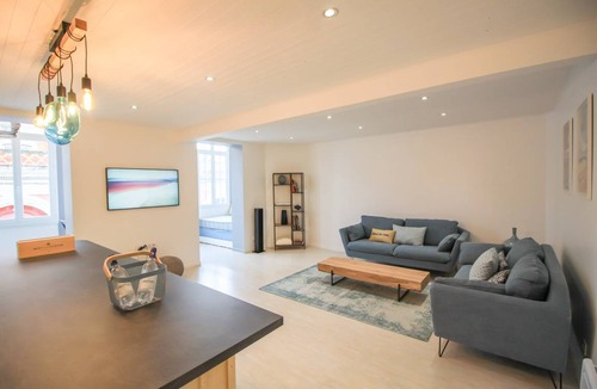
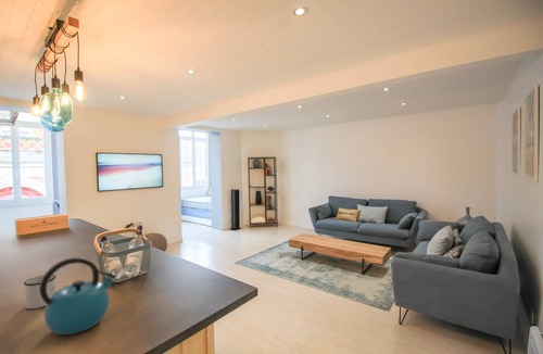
+ kettle (81, 289)
+ mug (38, 290)
